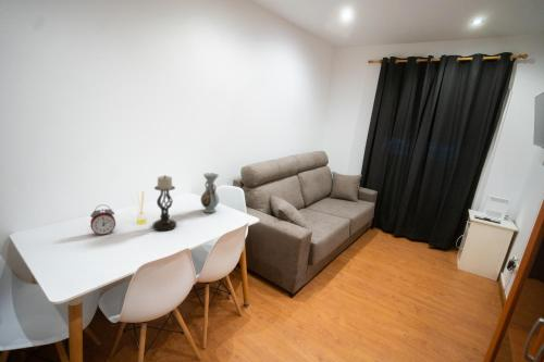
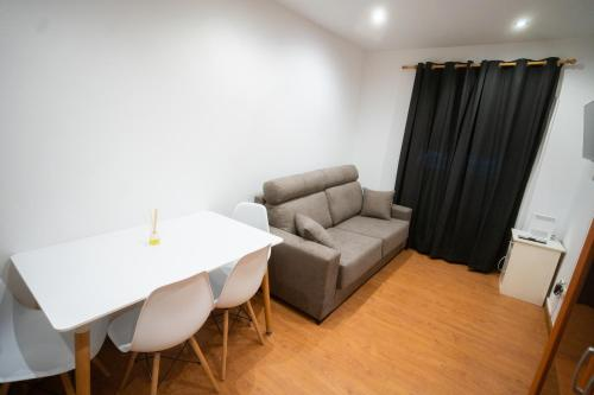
- alarm clock (102, 219)
- candle holder (164, 201)
- vase (210, 192)
